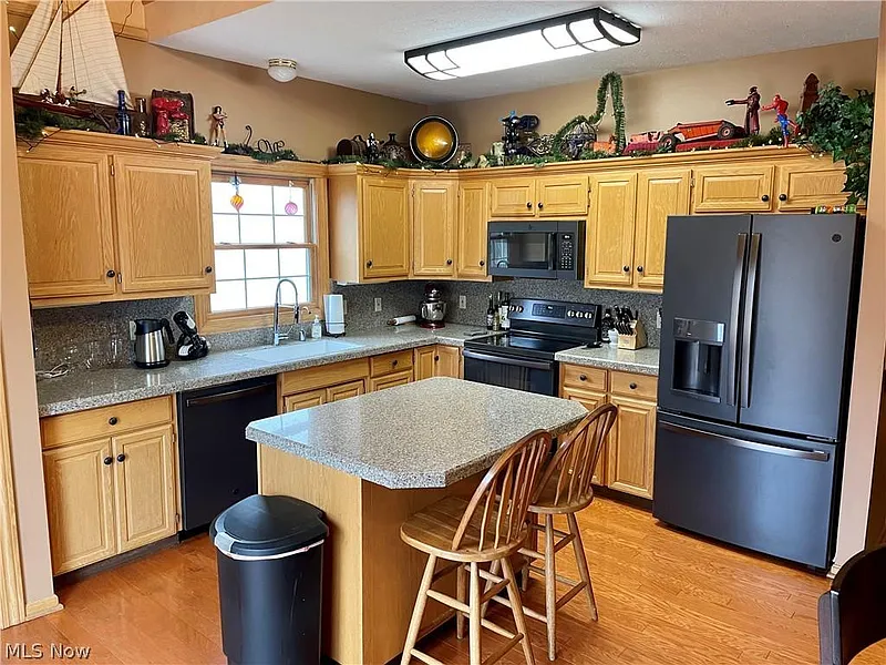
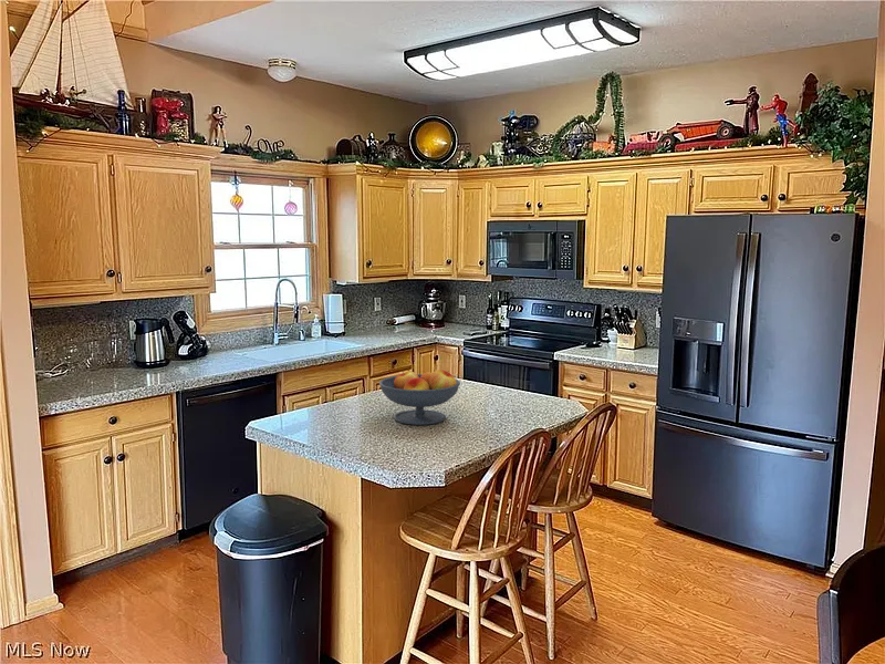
+ fruit bowl (419, 393)
